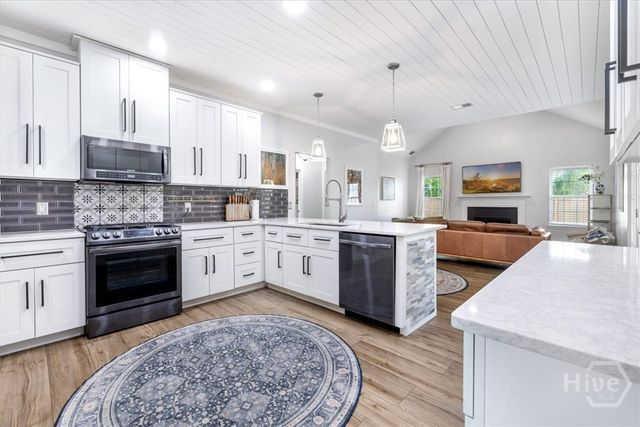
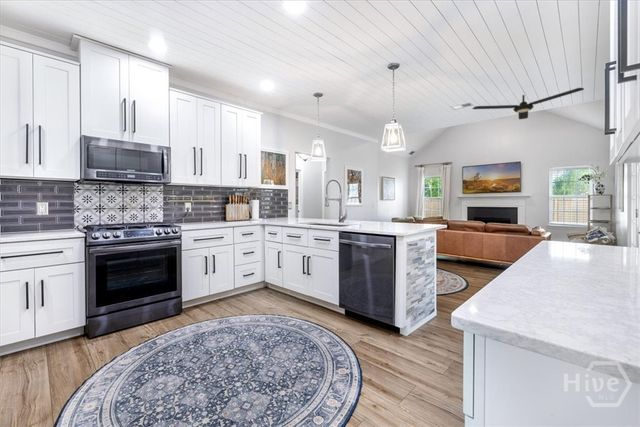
+ ceiling fan (523, 106)
